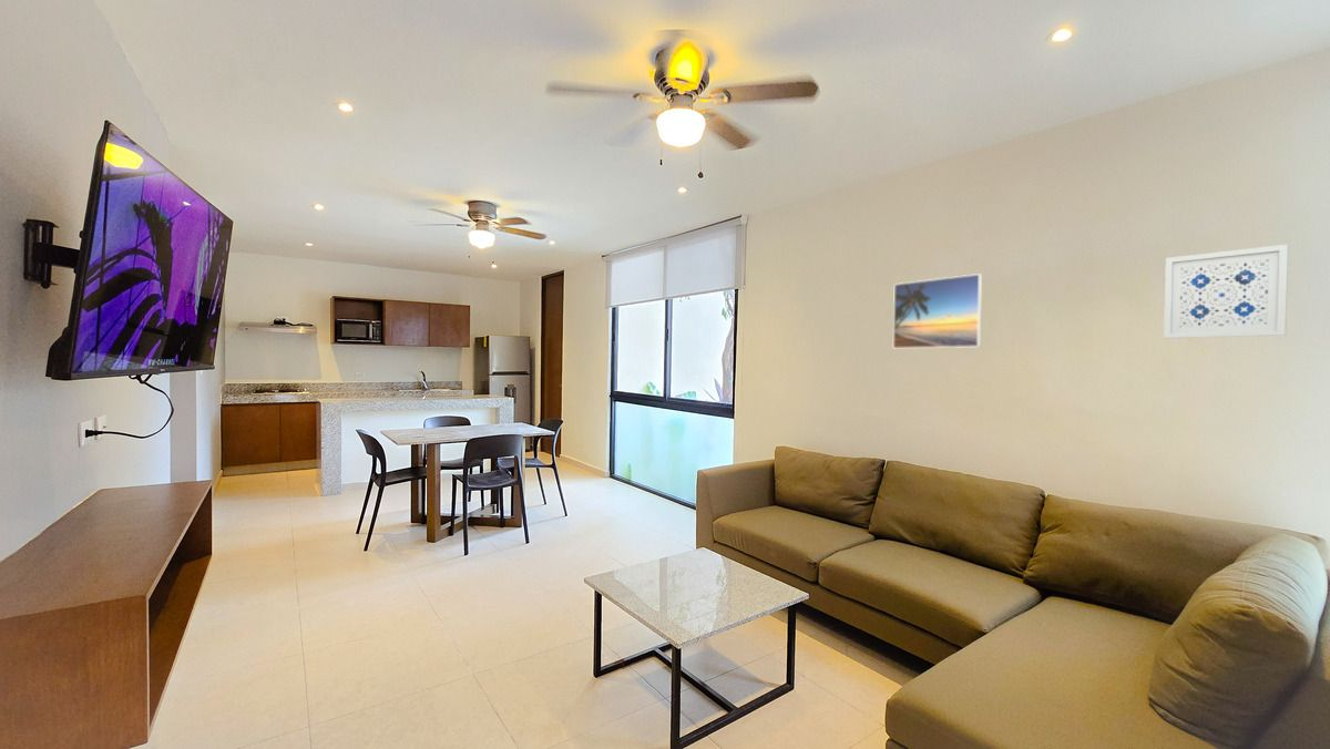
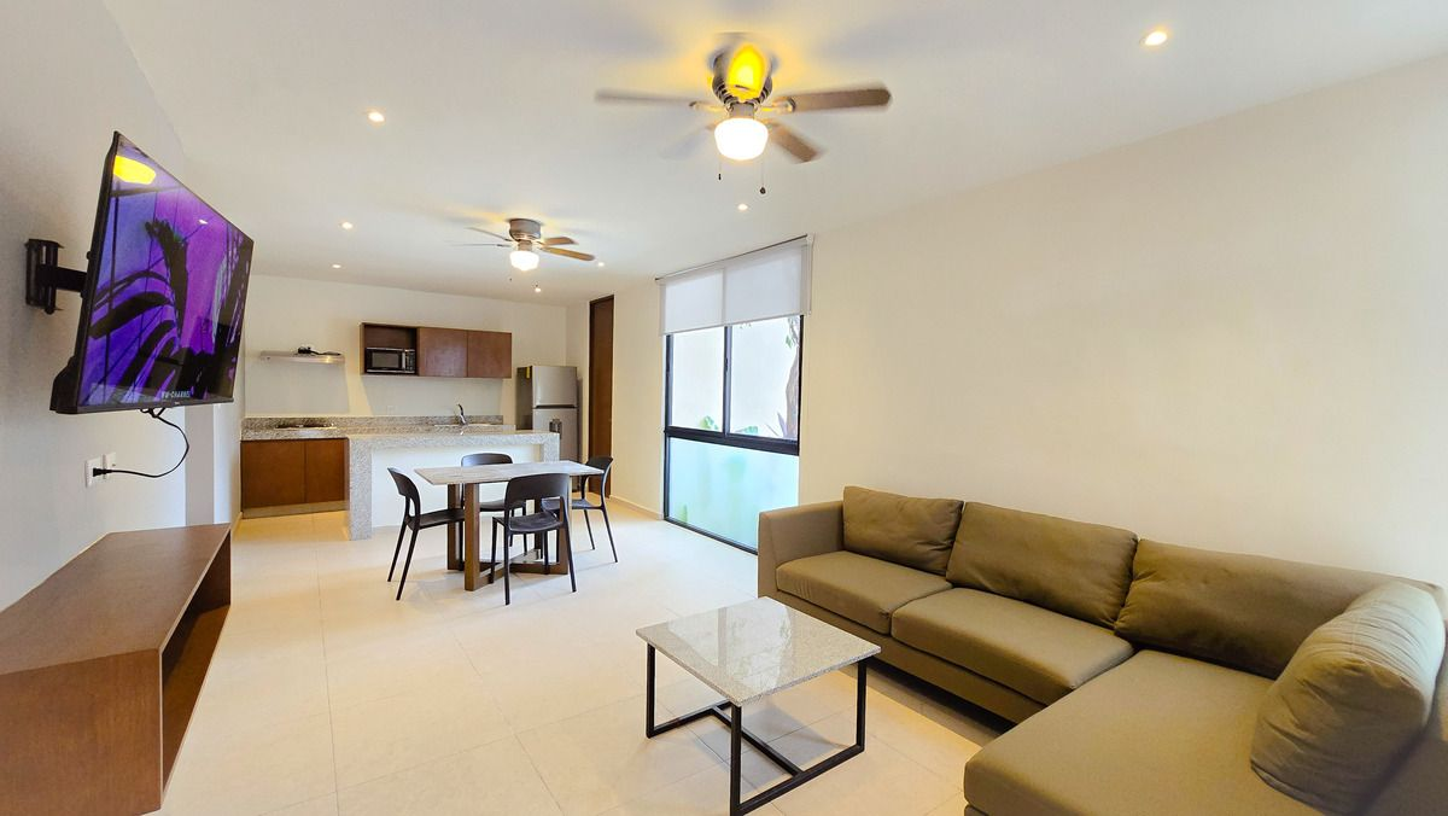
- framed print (934, 314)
- wall art (1221, 294)
